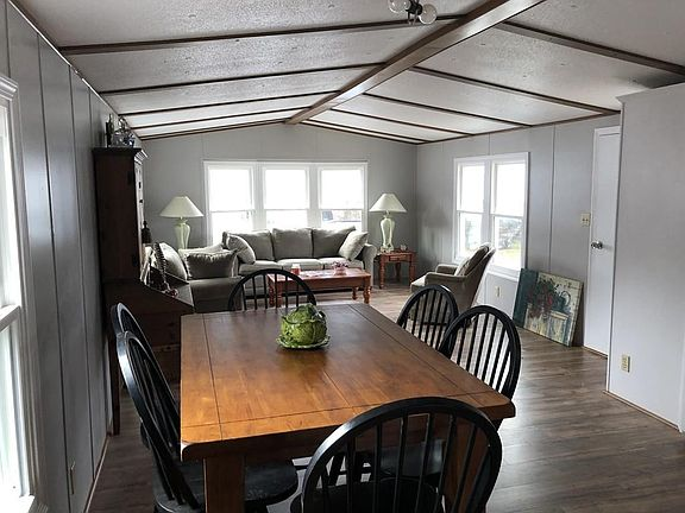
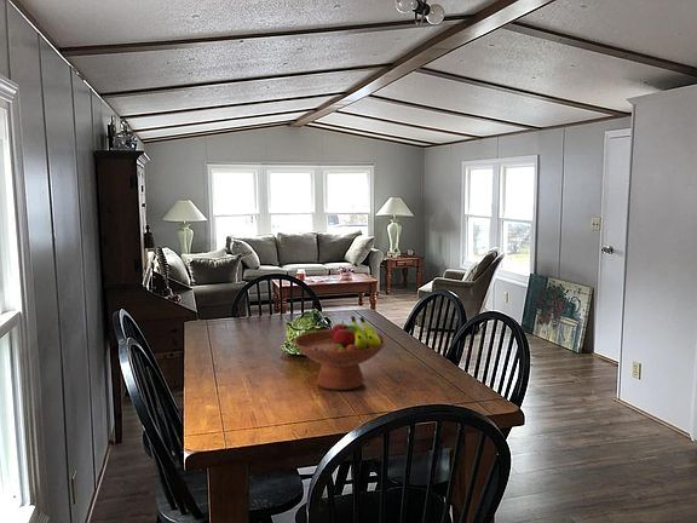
+ fruit bowl (340, 352)
